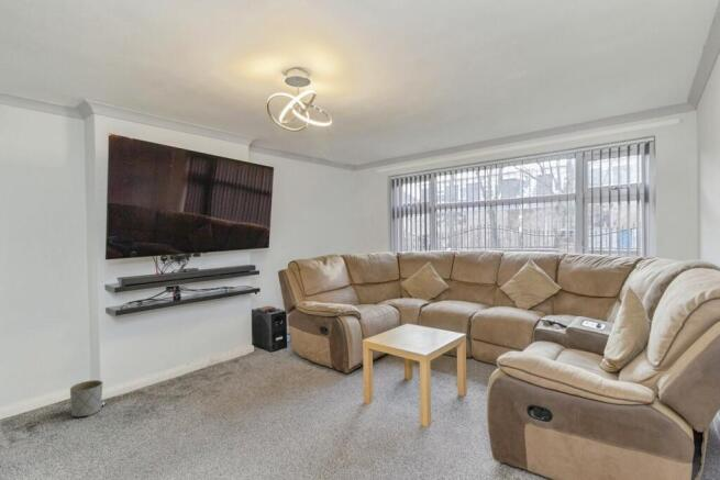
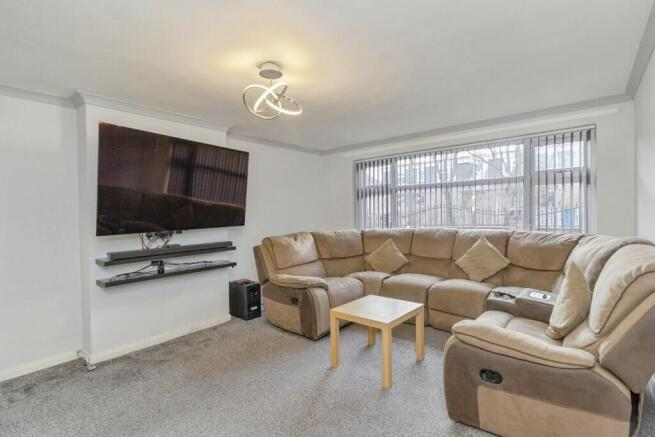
- planter (86, 399)
